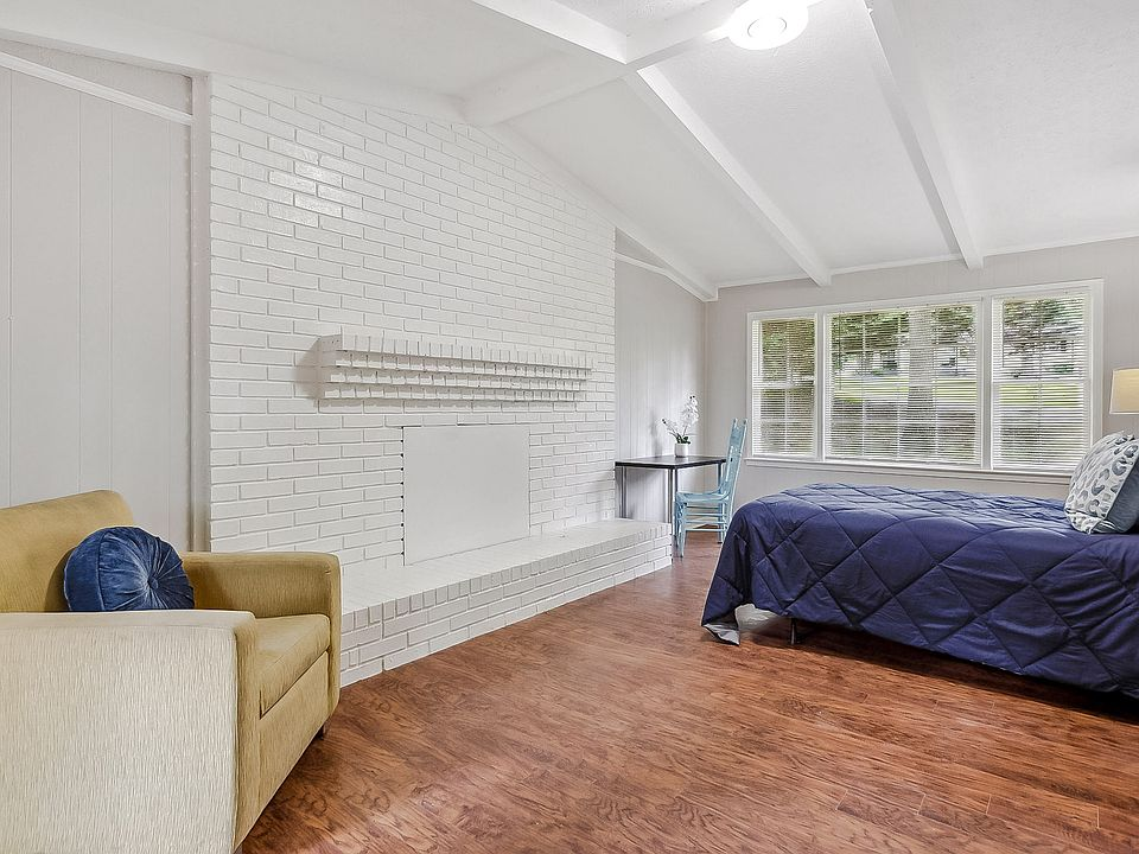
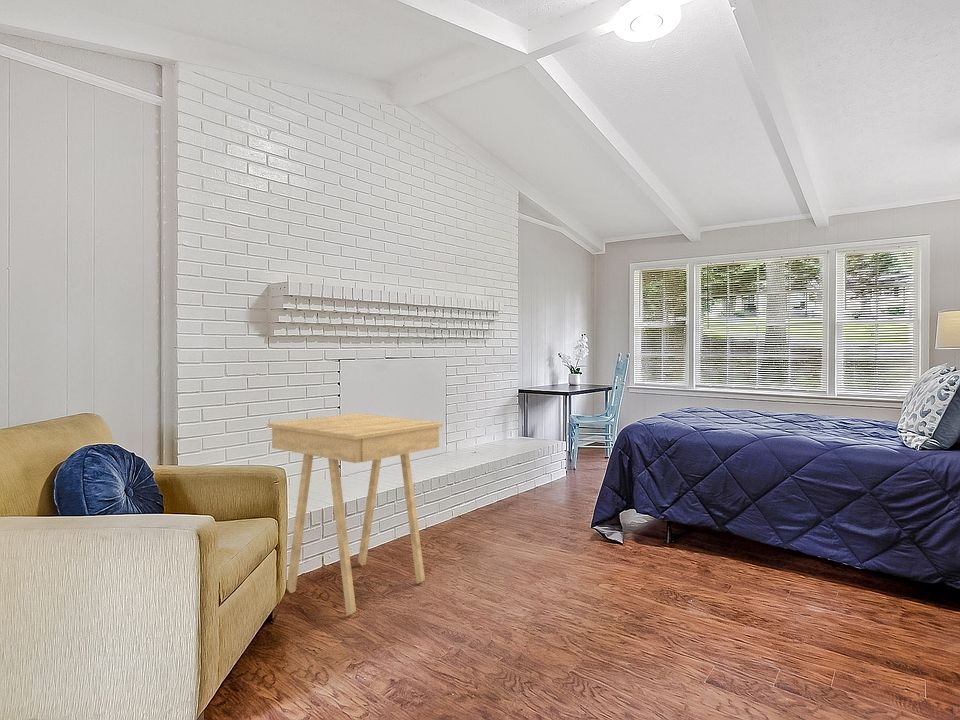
+ side table (366, 505)
